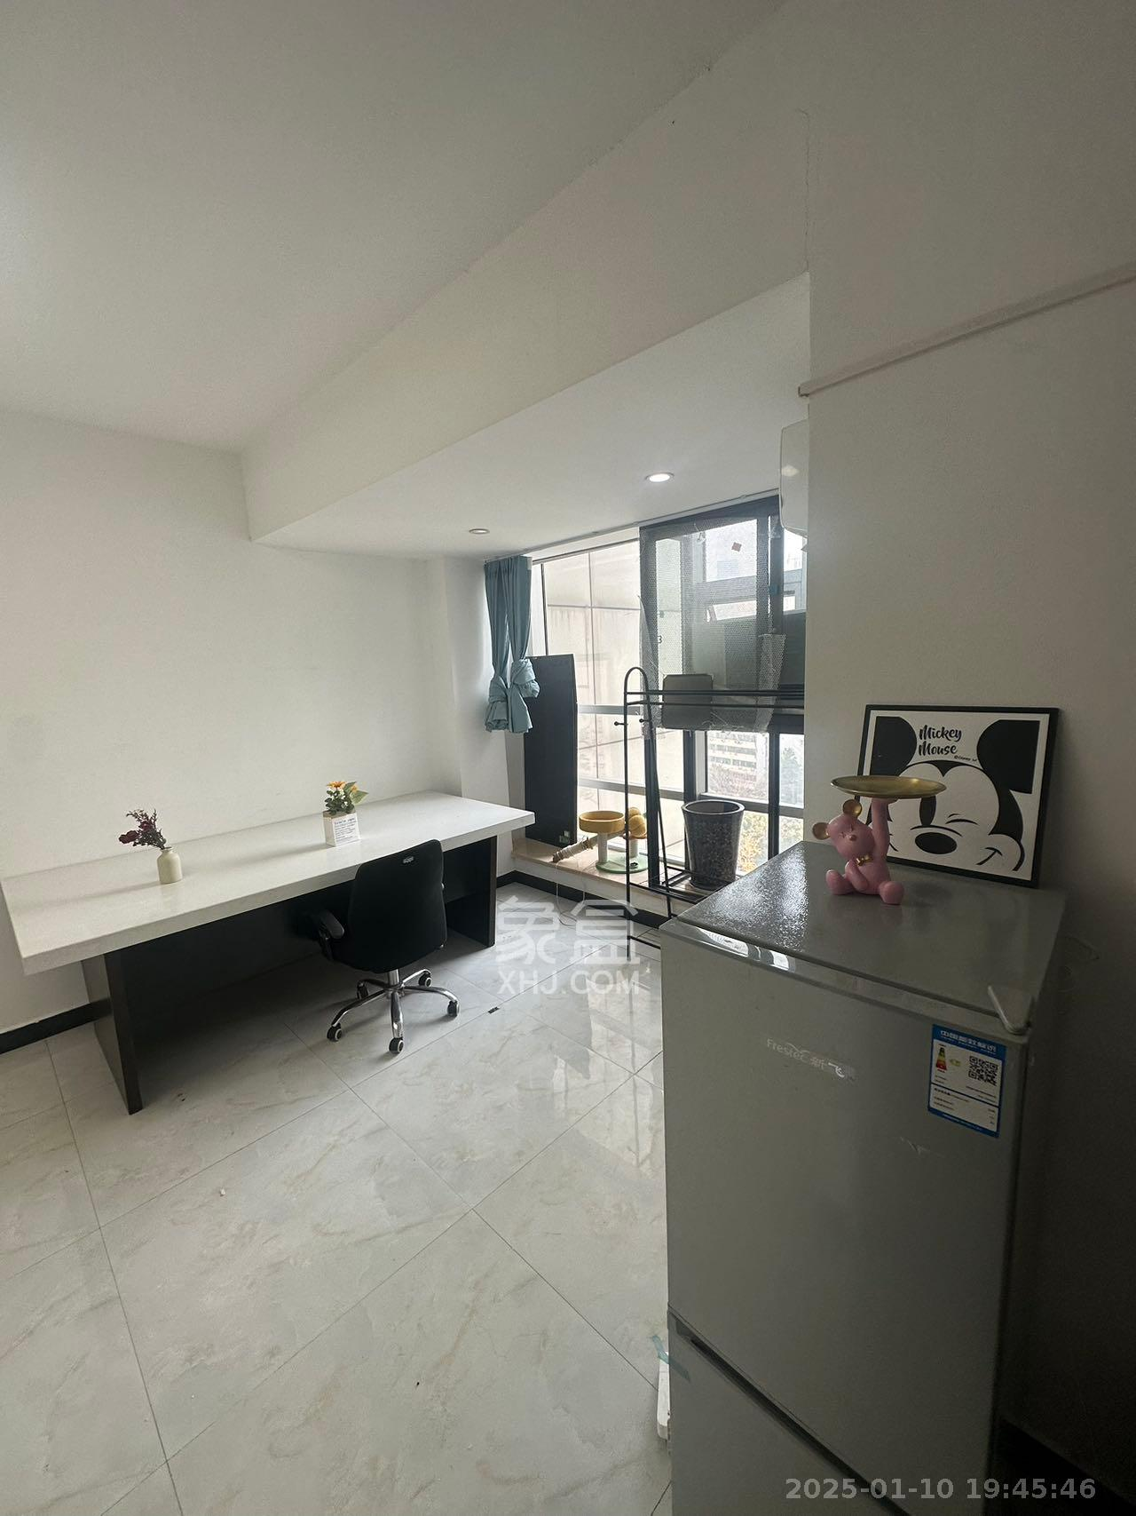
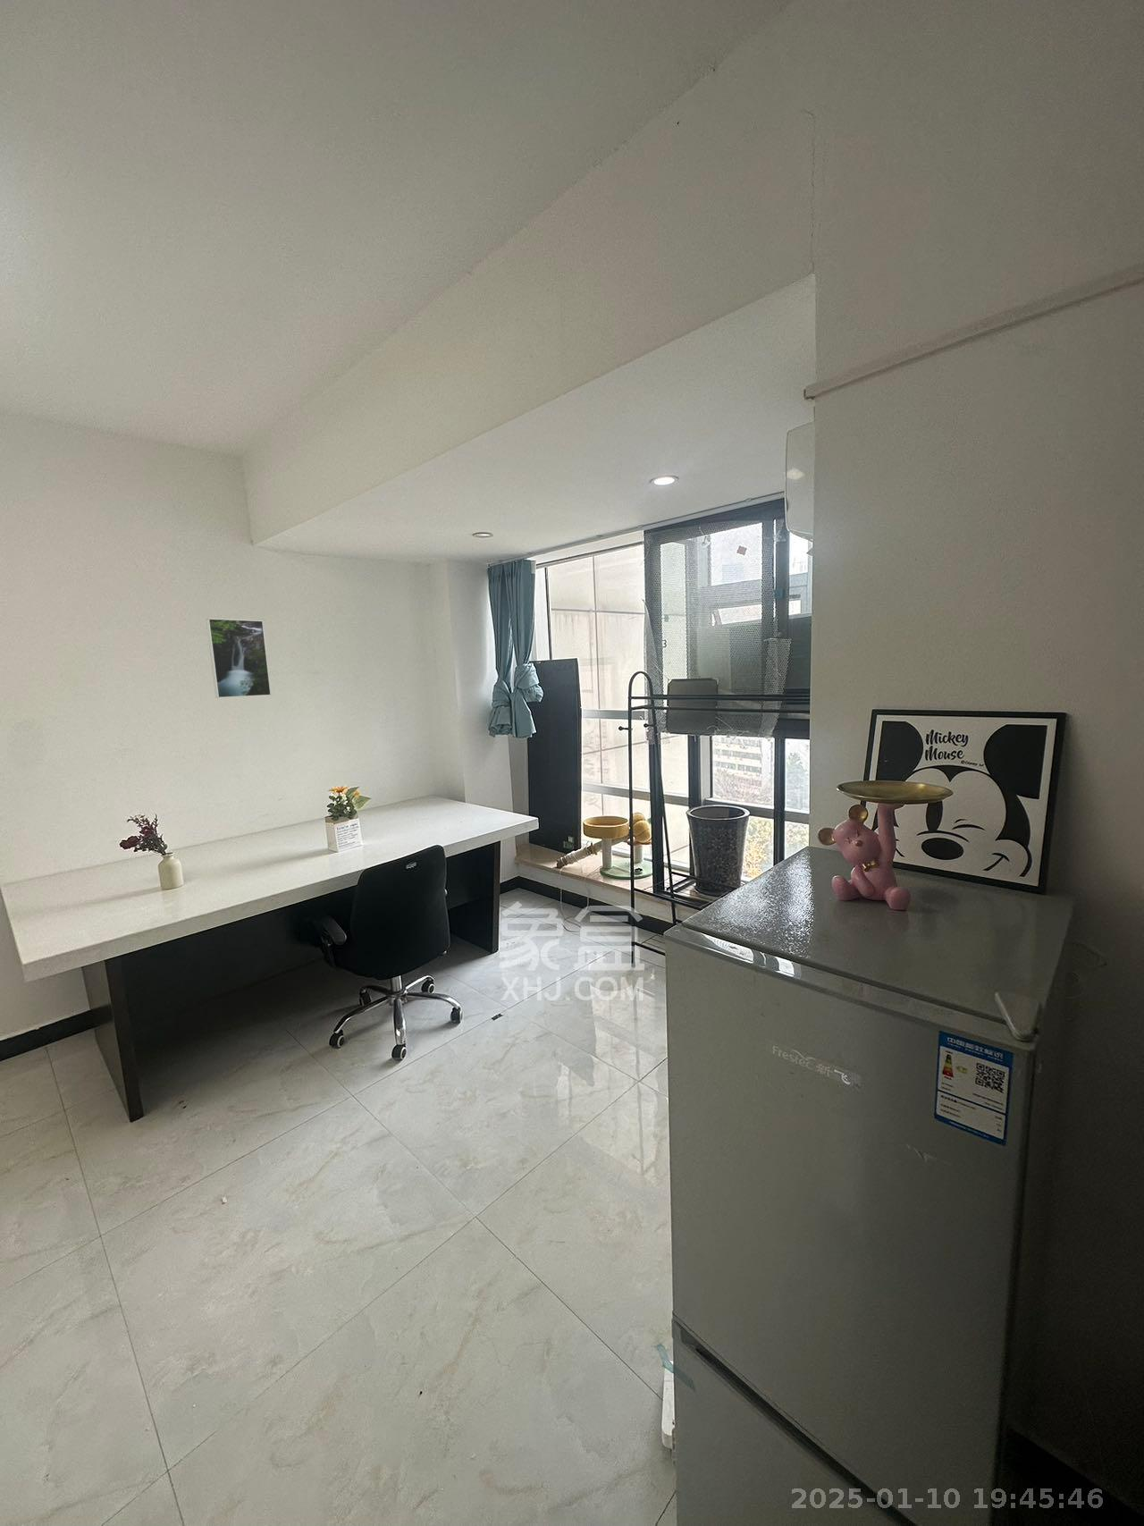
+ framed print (239, 658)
